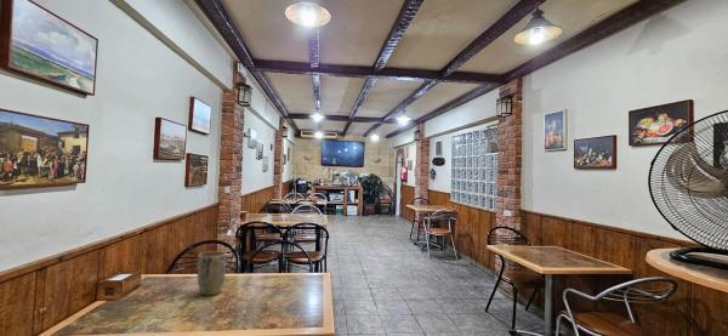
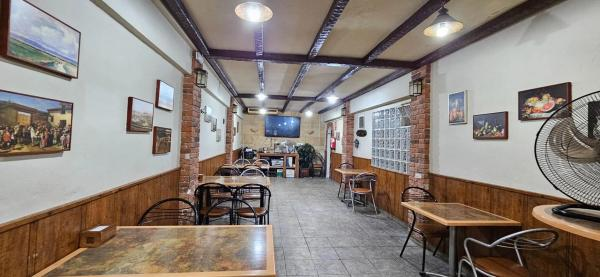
- plant pot (211, 273)
